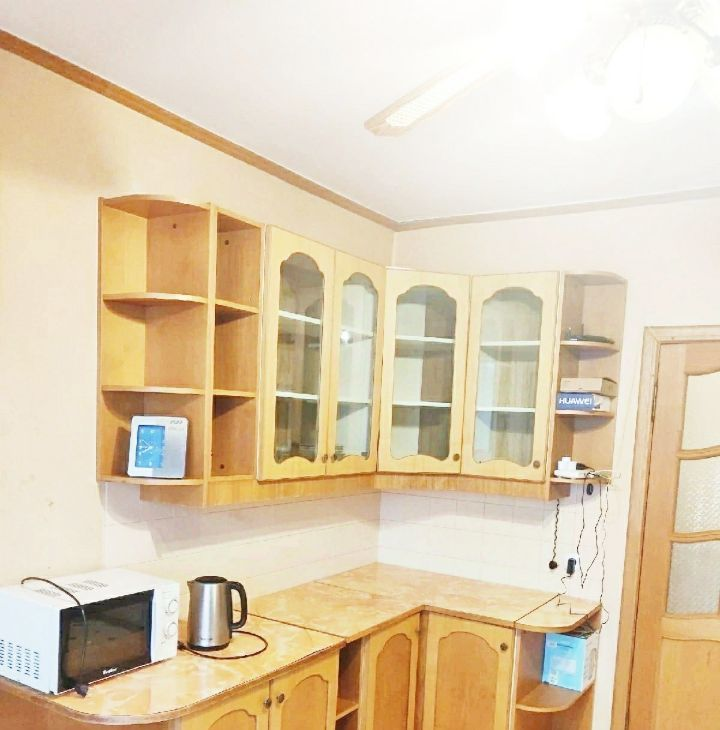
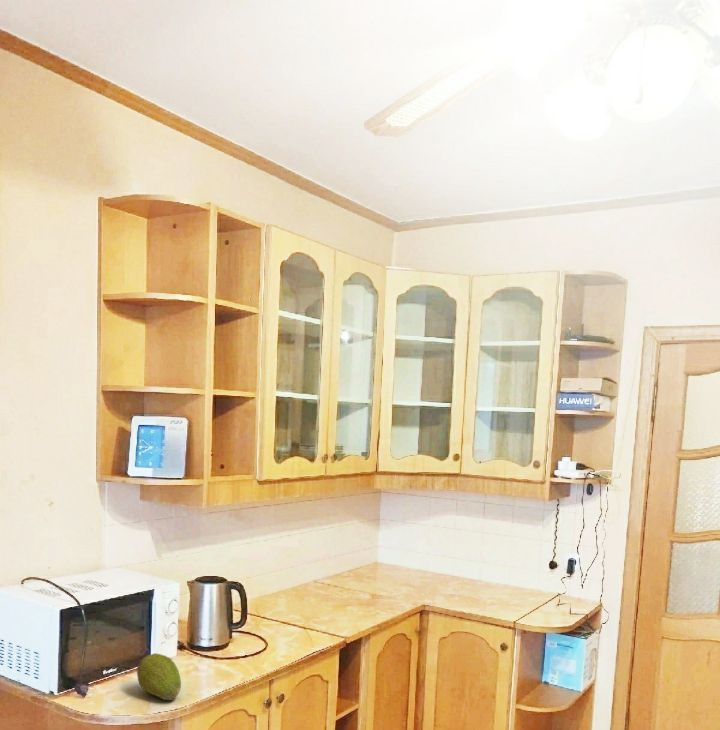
+ fruit (161, 675)
